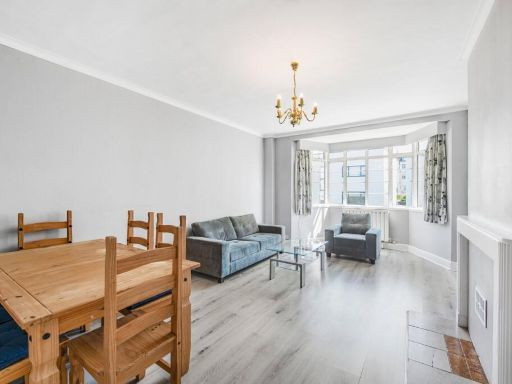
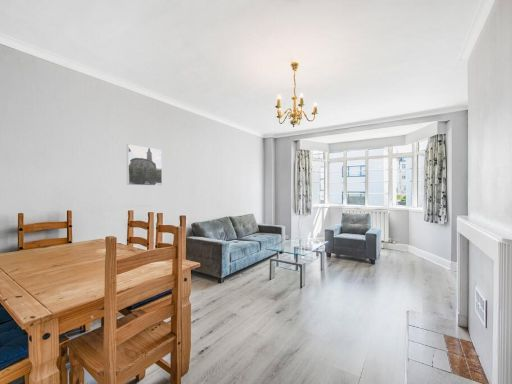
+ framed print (145, 166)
